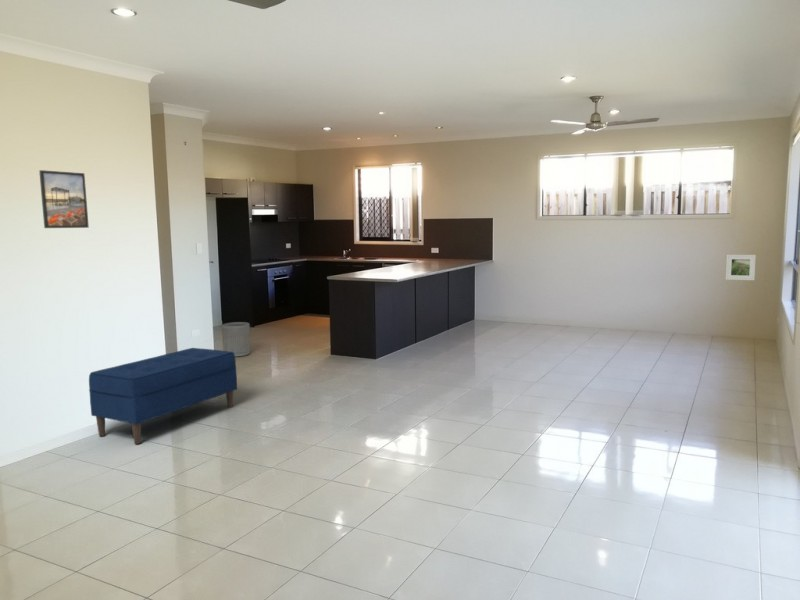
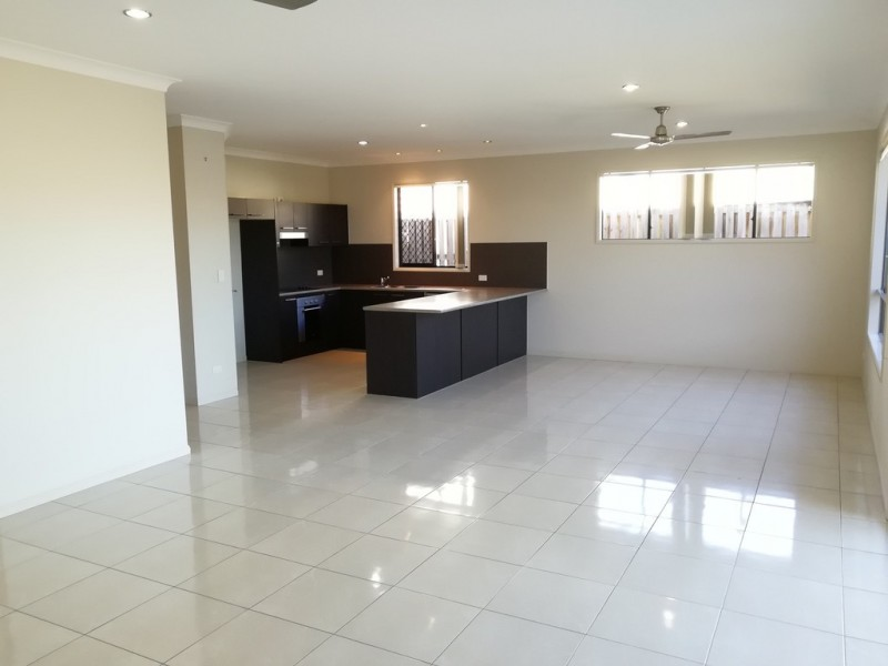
- bench (168, 391)
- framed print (740, 267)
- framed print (64, 200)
- waste bin (236, 339)
